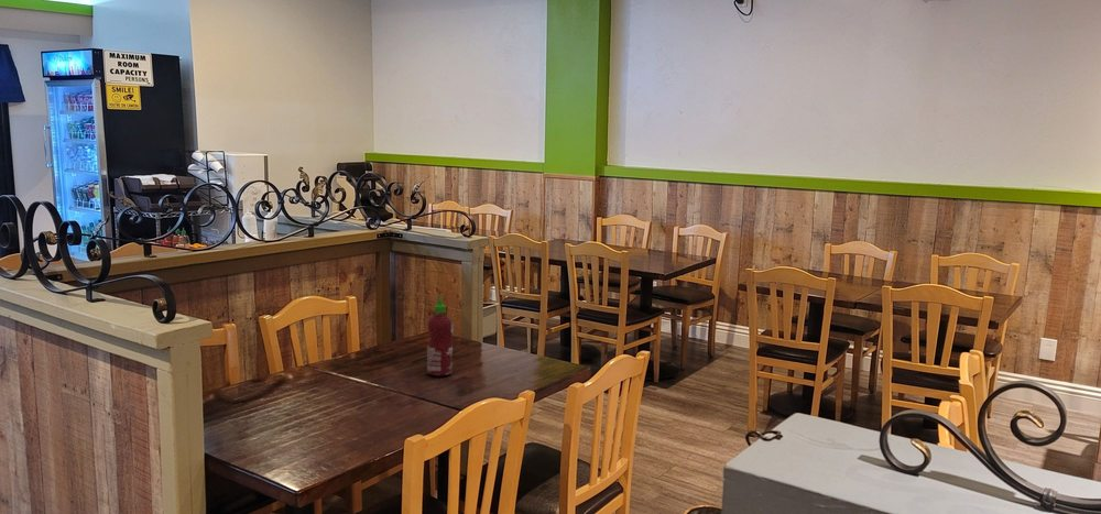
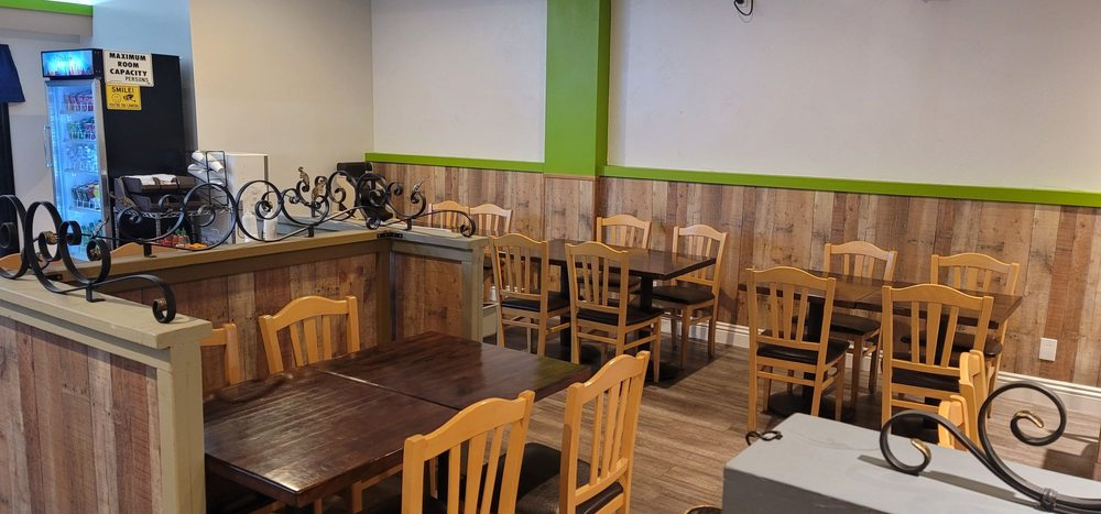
- hot sauce (439, 335)
